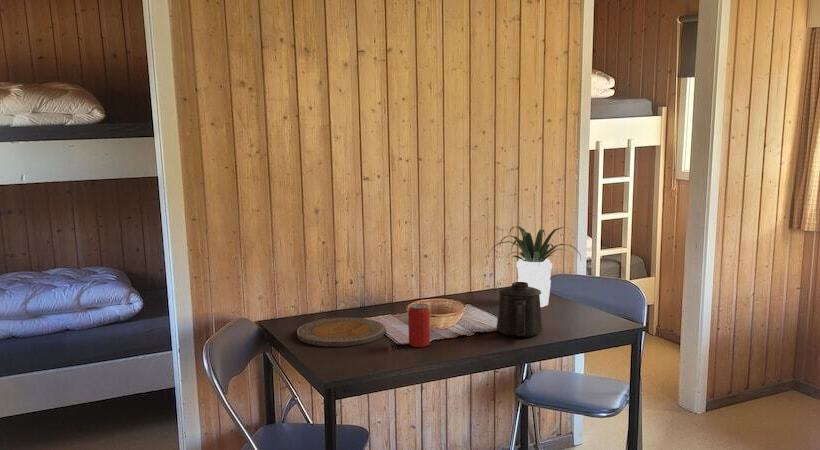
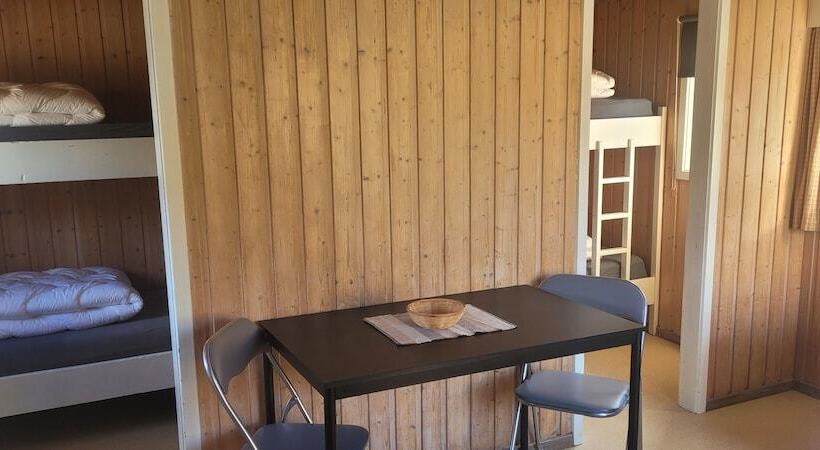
- plate (341, 331)
- potted plant (533, 266)
- beverage can (419, 325)
- mug (522, 309)
